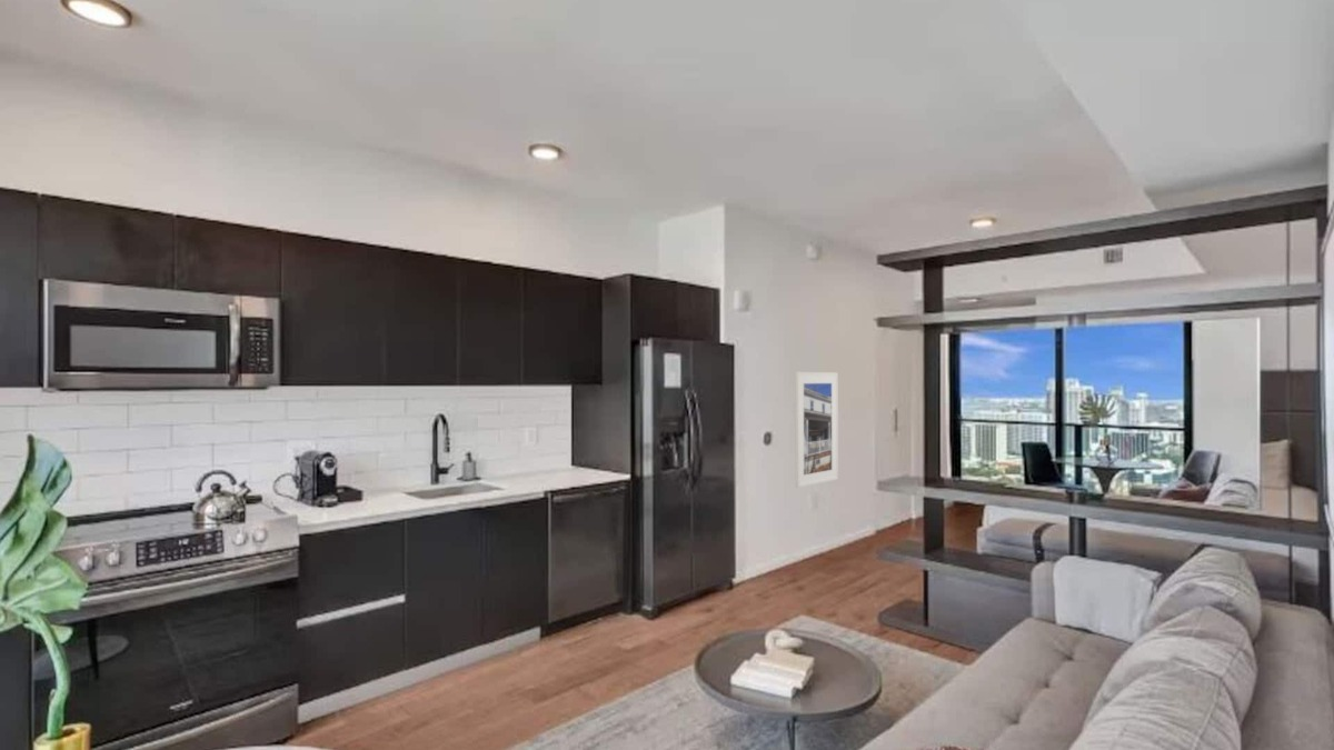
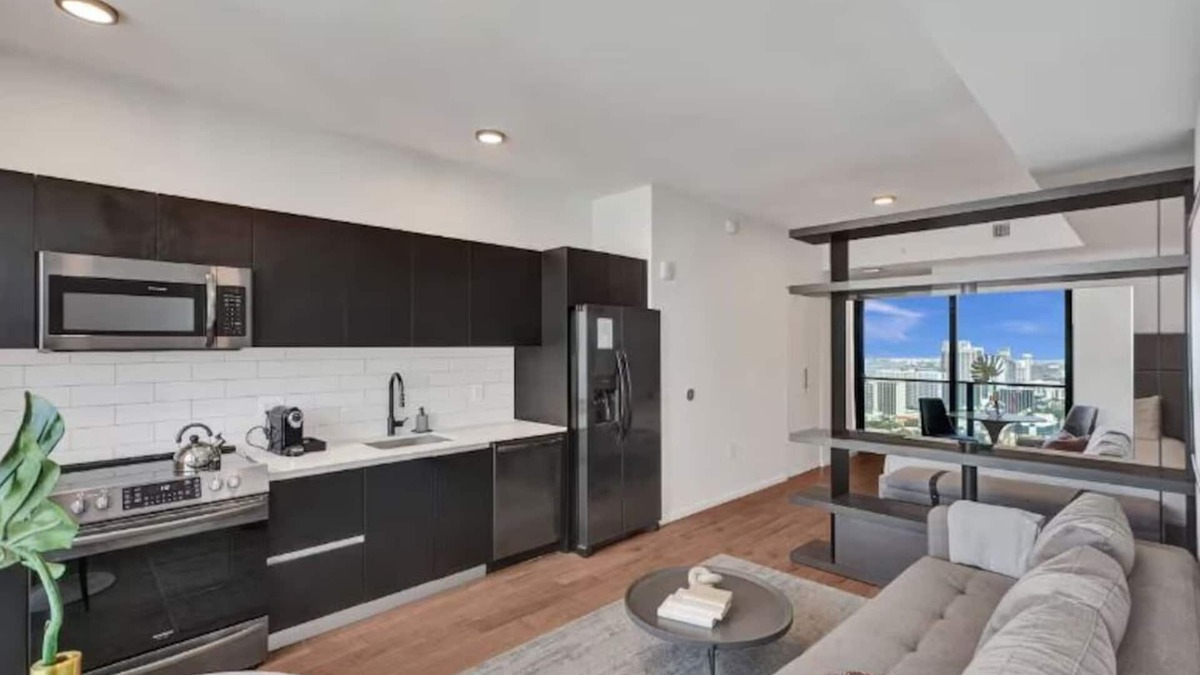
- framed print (817, 428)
